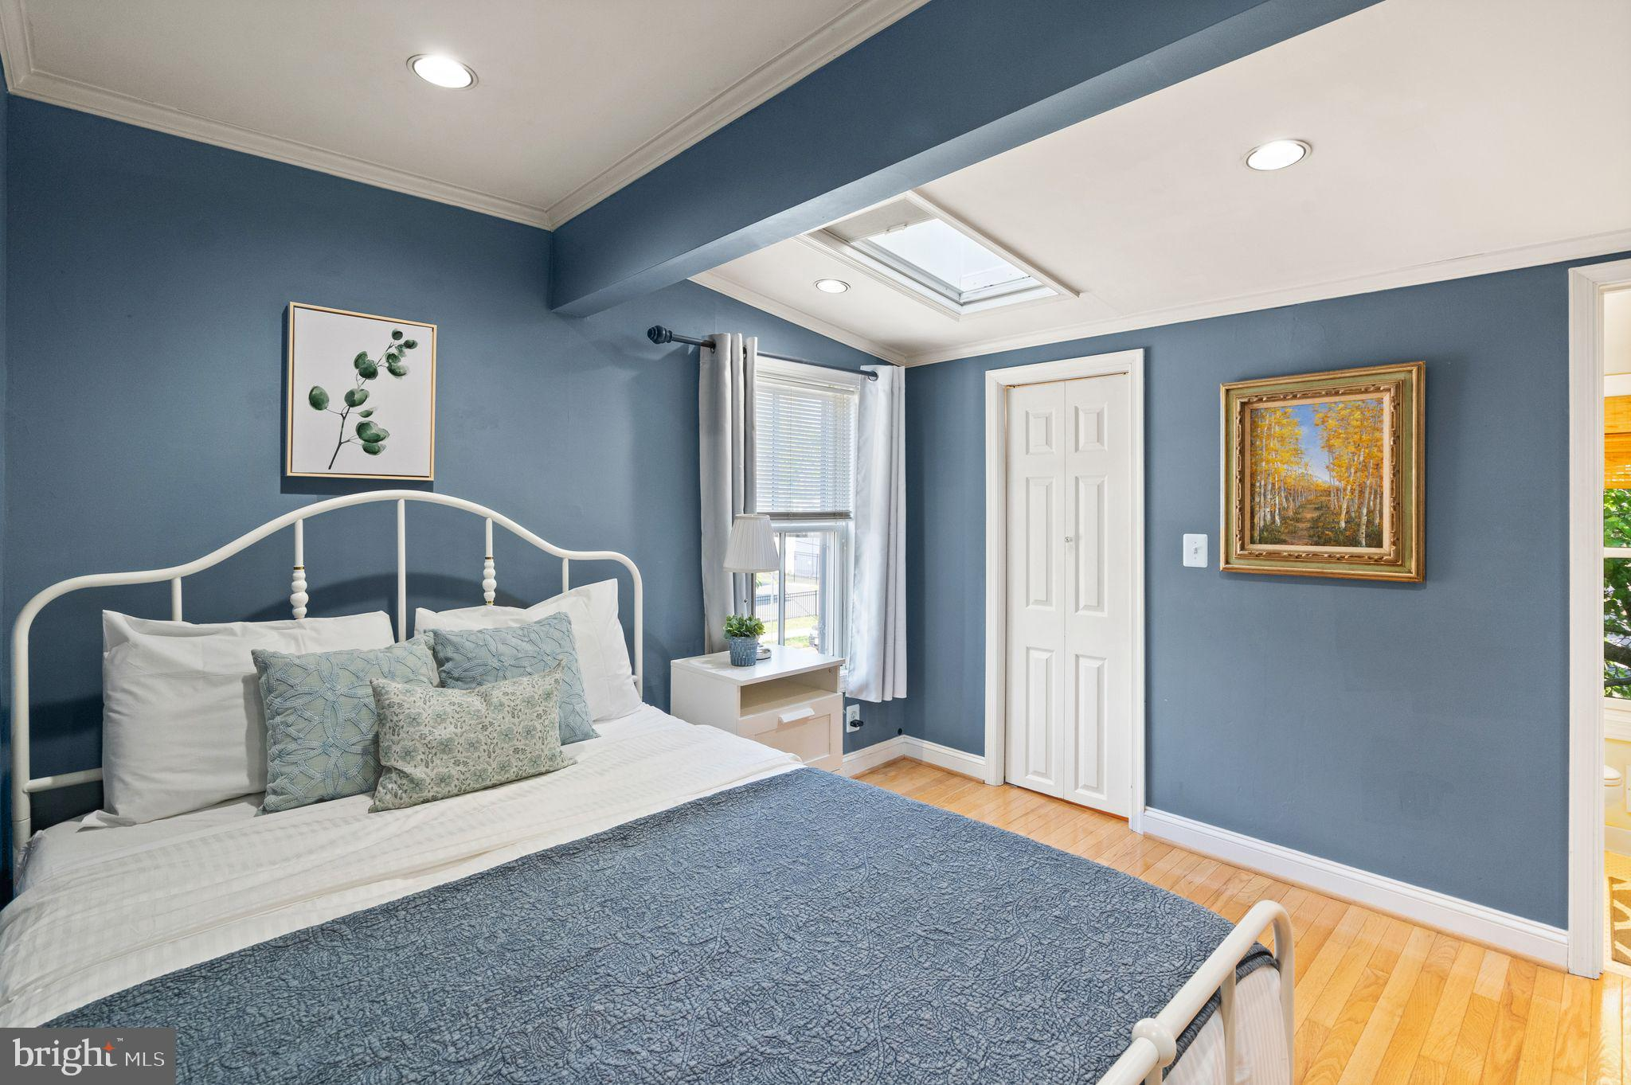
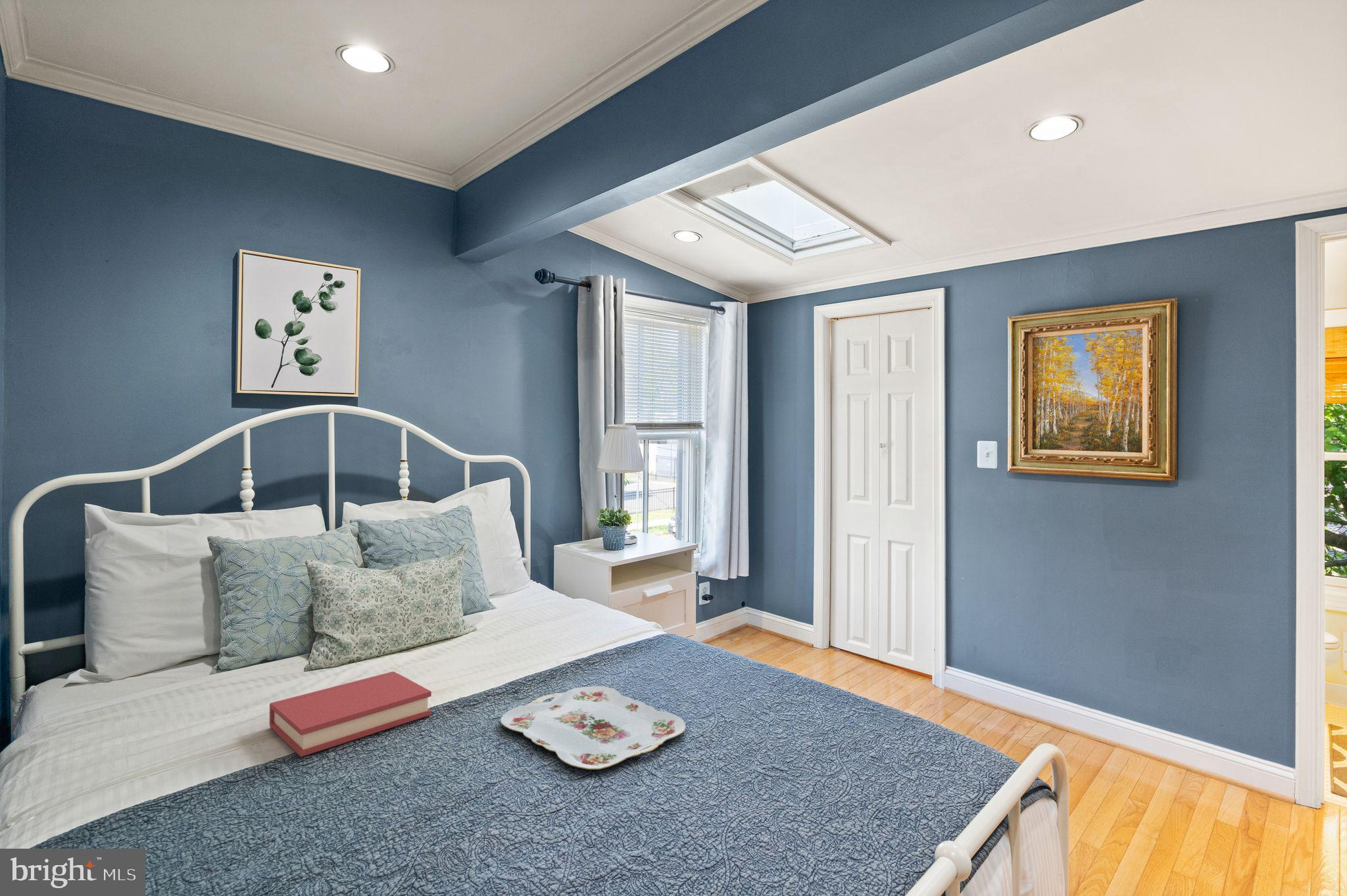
+ serving tray (592, 723)
+ hardback book (352, 709)
